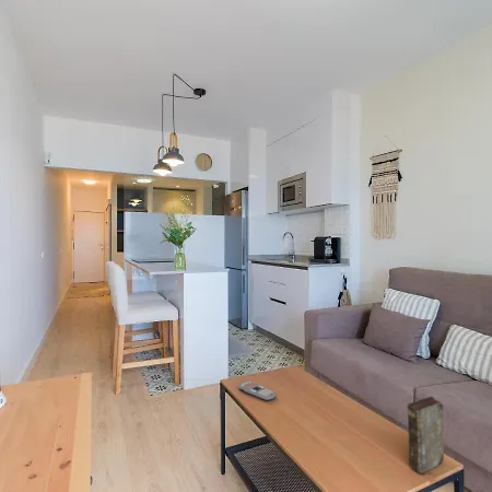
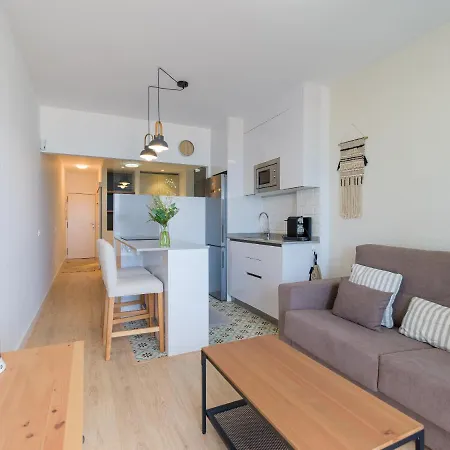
- remote control (257, 390)
- book (425, 433)
